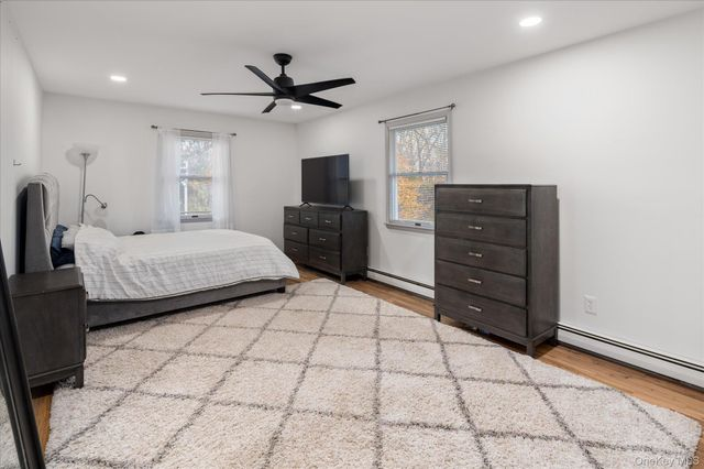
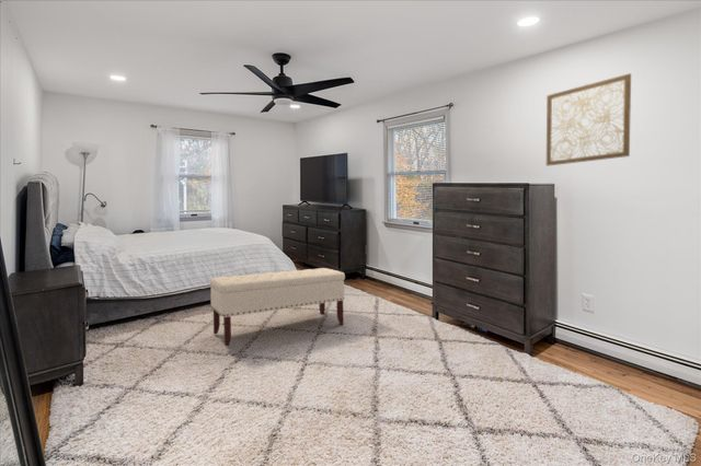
+ wall art (587, 125)
+ bench (280, 301)
